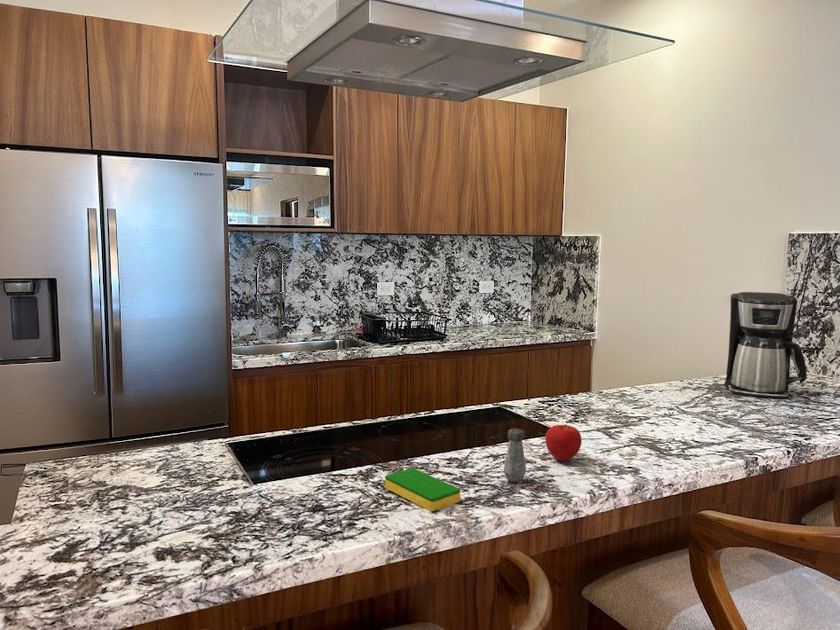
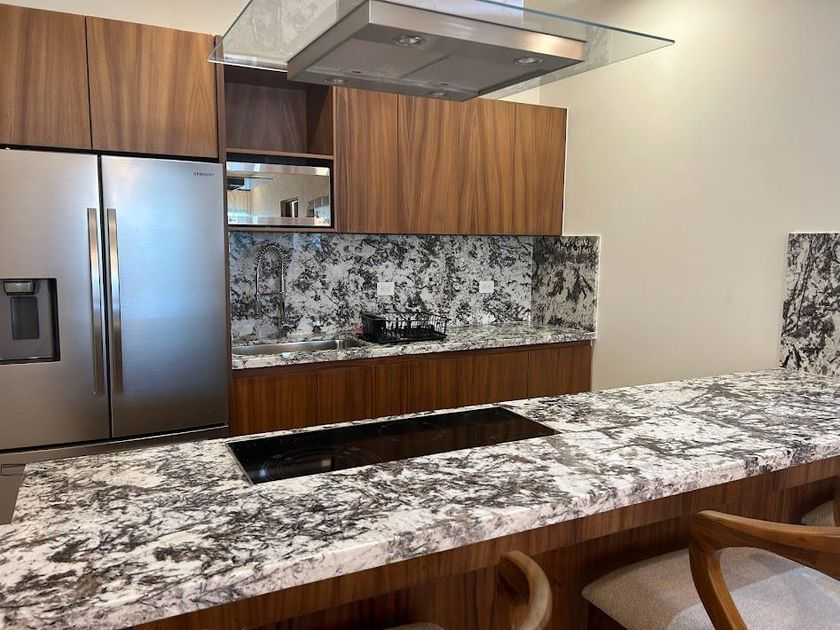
- apple (563, 442)
- salt shaker (515, 454)
- dish sponge (421, 488)
- coffee maker (767, 341)
